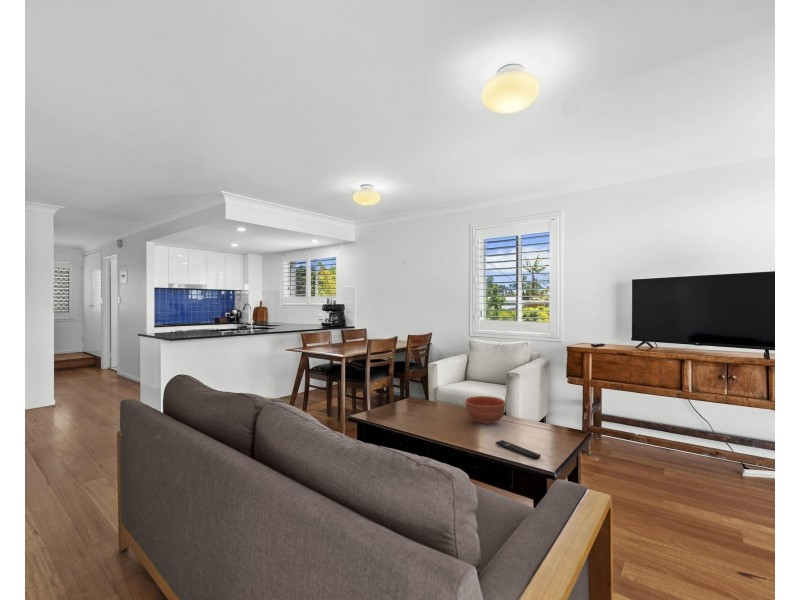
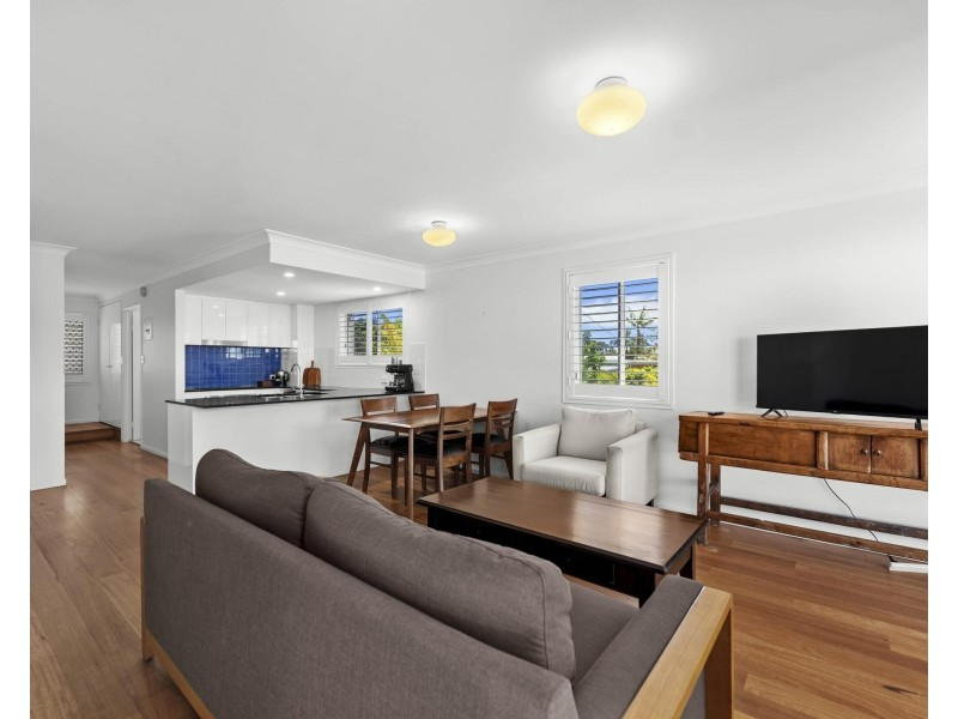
- remote control (517, 449)
- bowl (485, 411)
